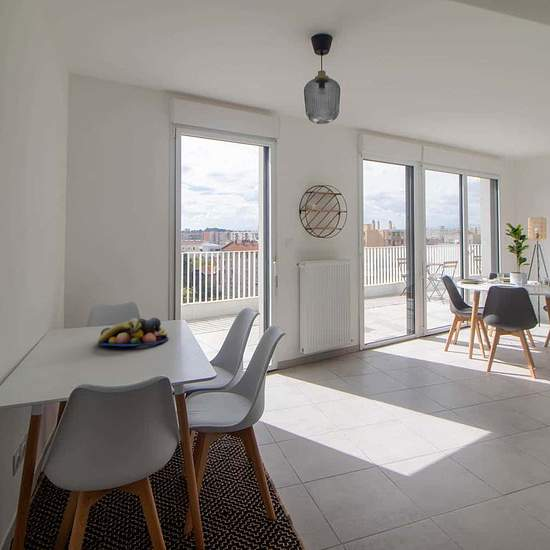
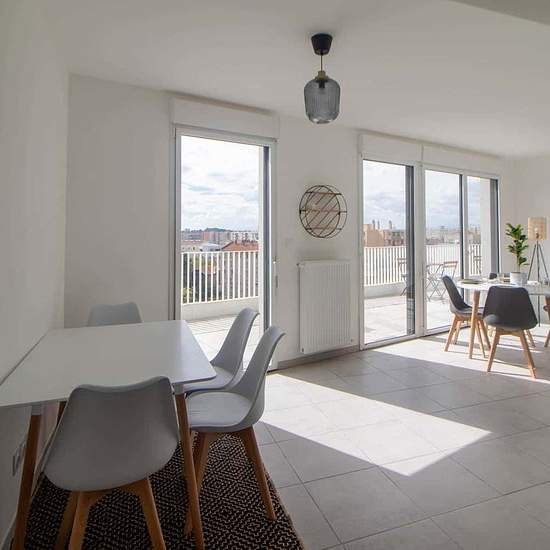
- fruit bowl (134, 329)
